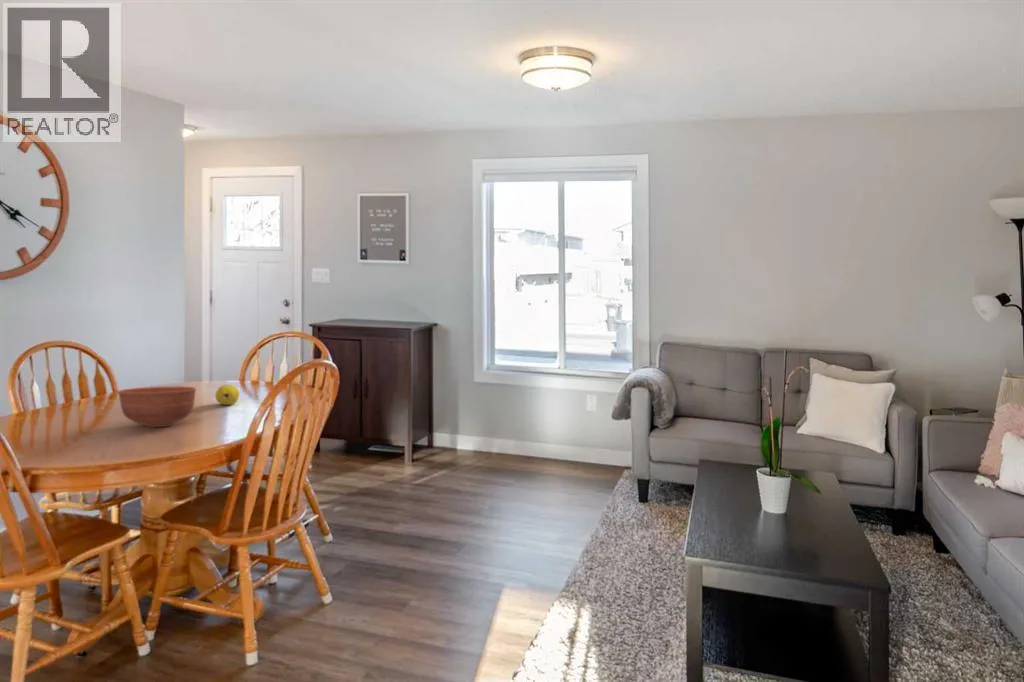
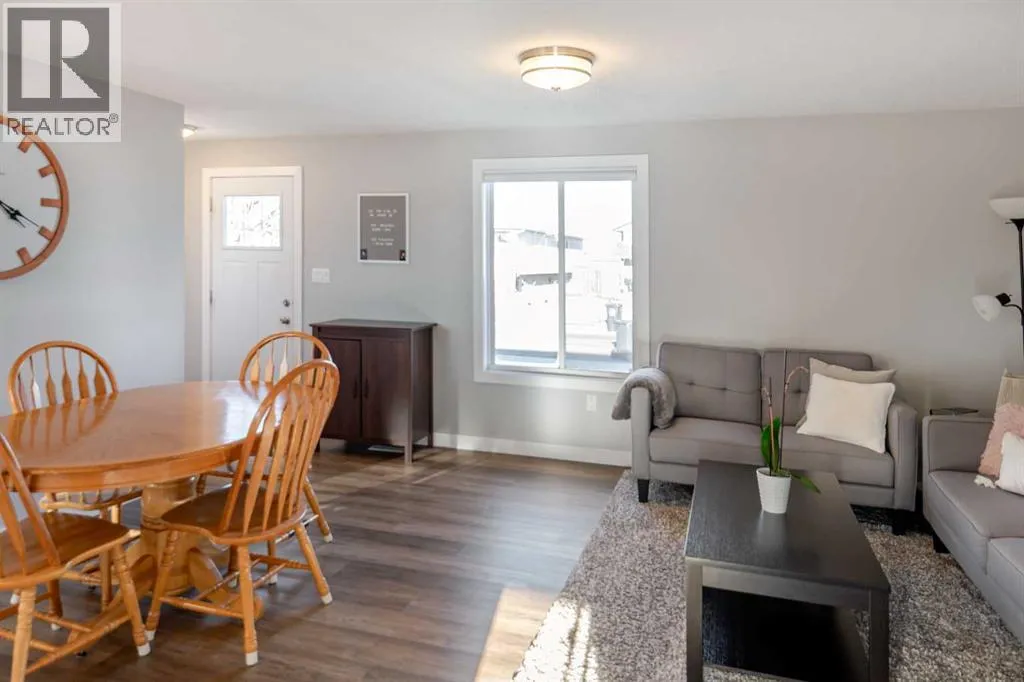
- bowl (158, 407)
- fruit (227, 394)
